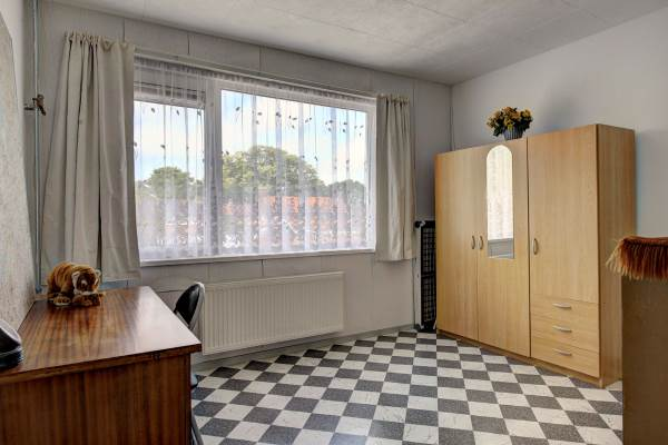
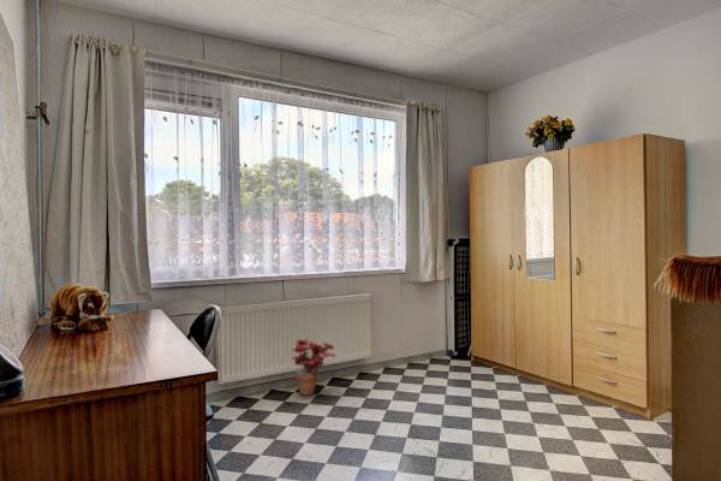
+ potted plant (310, 366)
